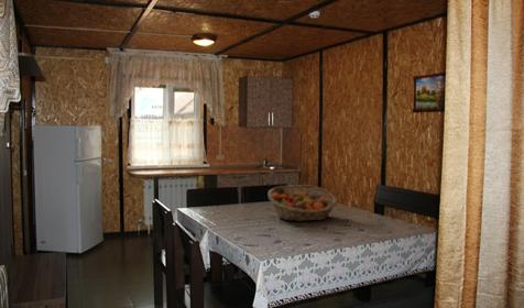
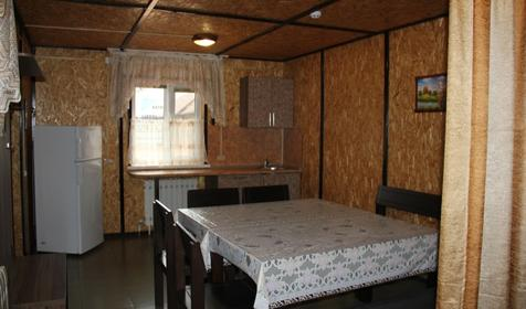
- fruit basket (302, 202)
